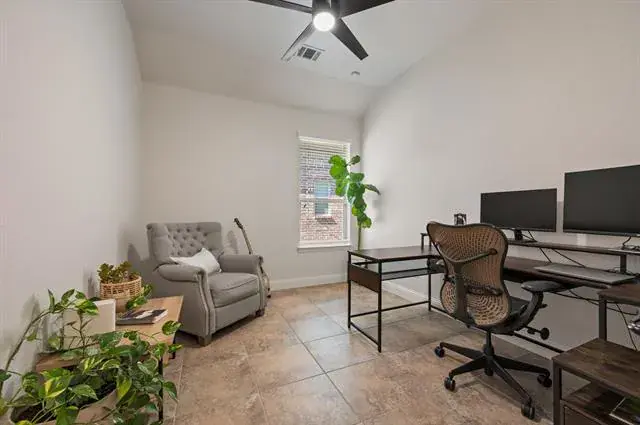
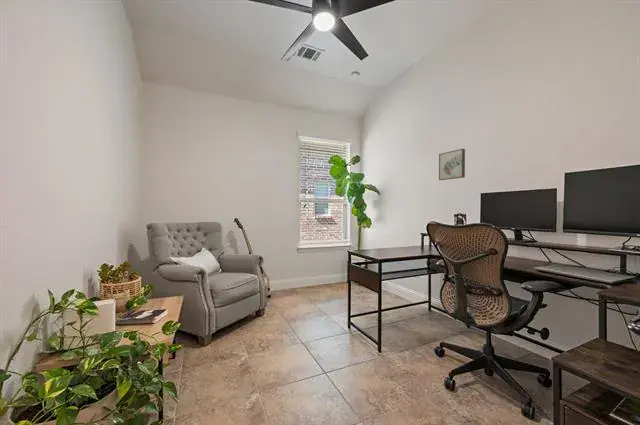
+ wall art (451, 165)
